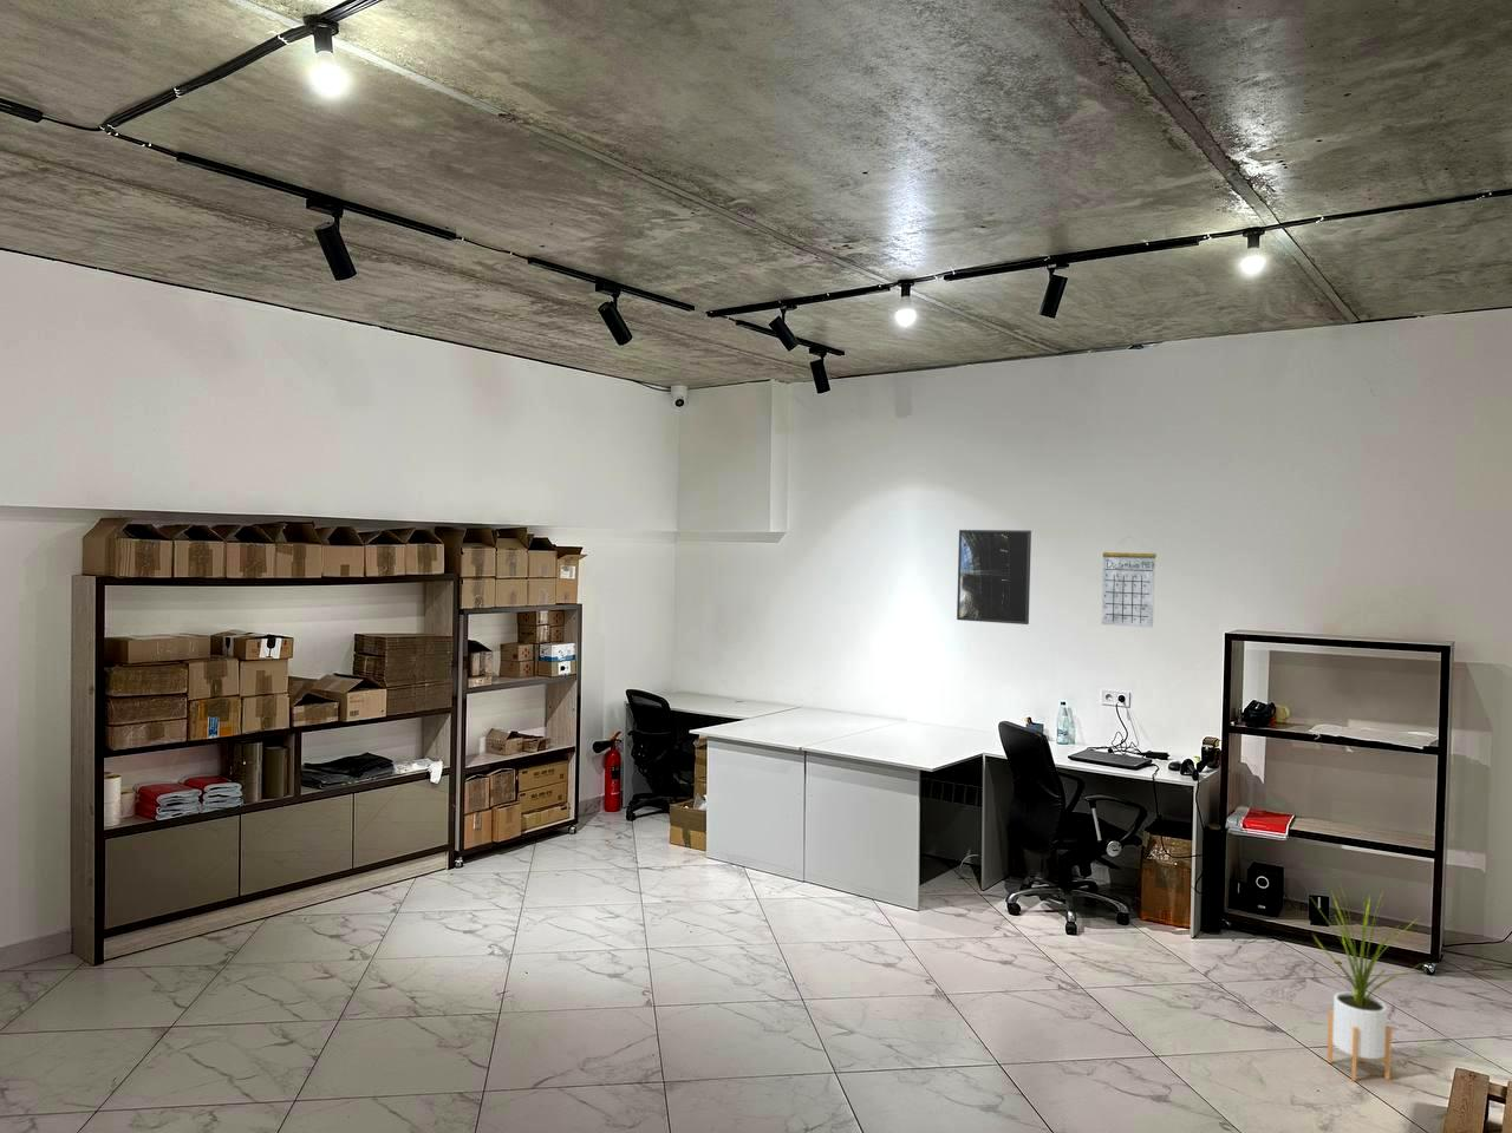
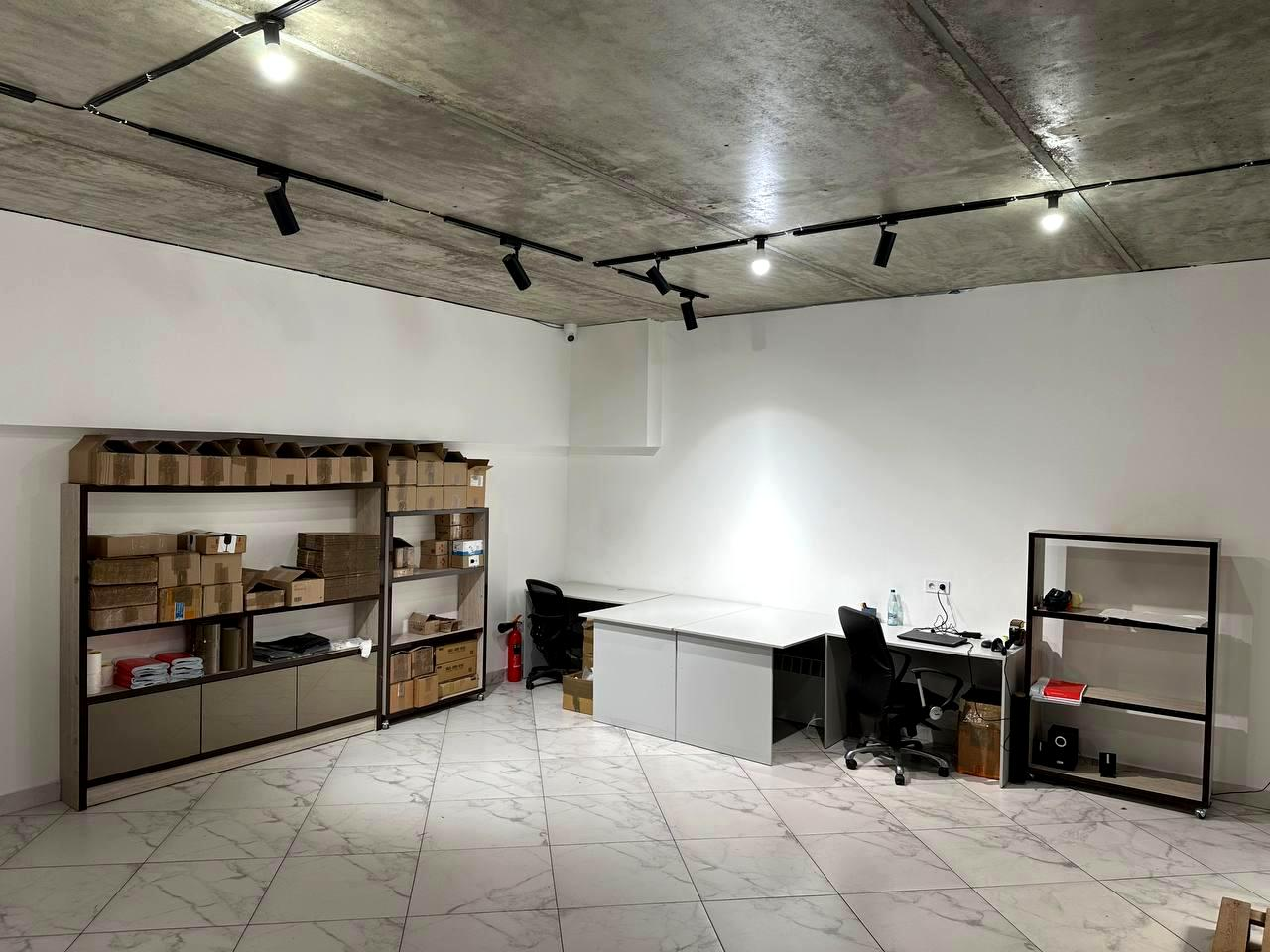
- calendar (1129, 581)
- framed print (992, 576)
- house plant (1363, 979)
